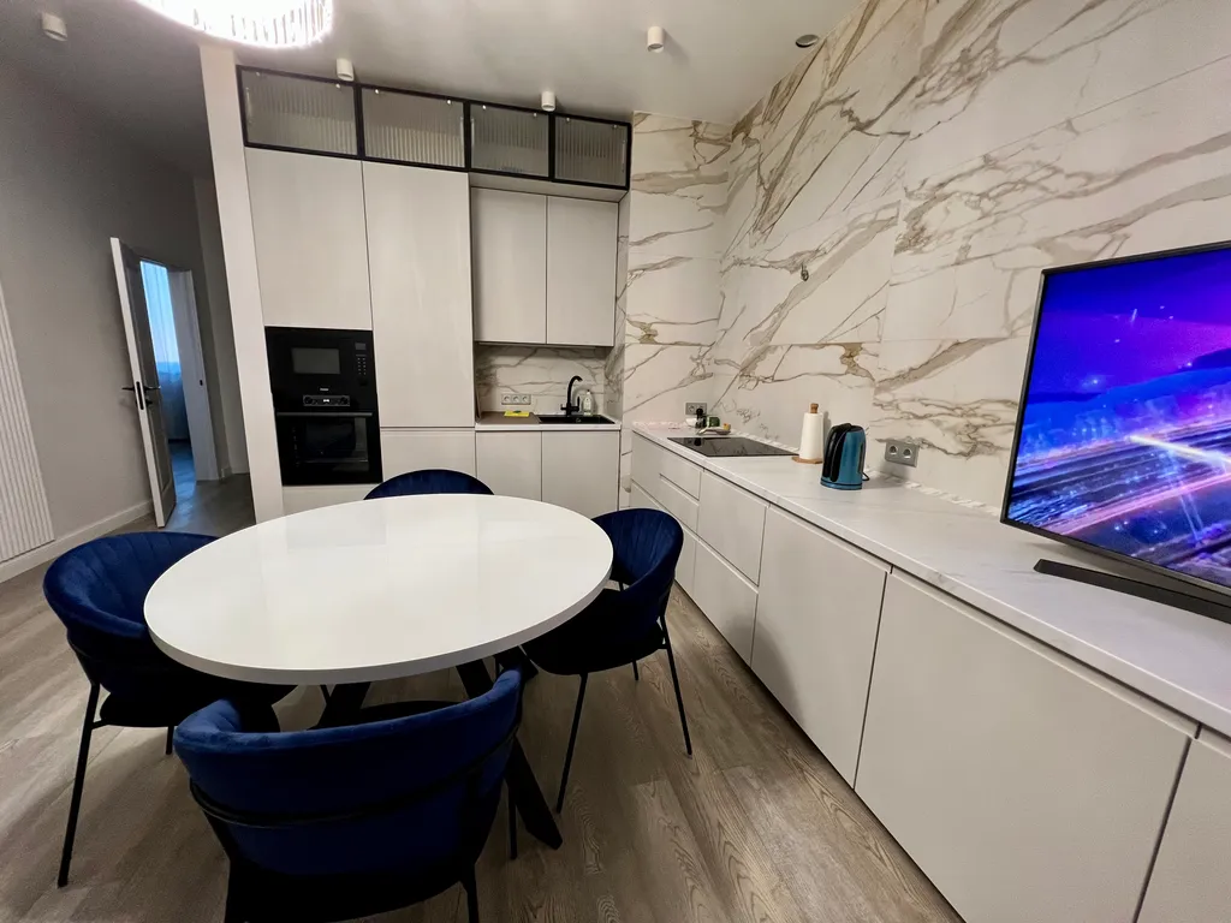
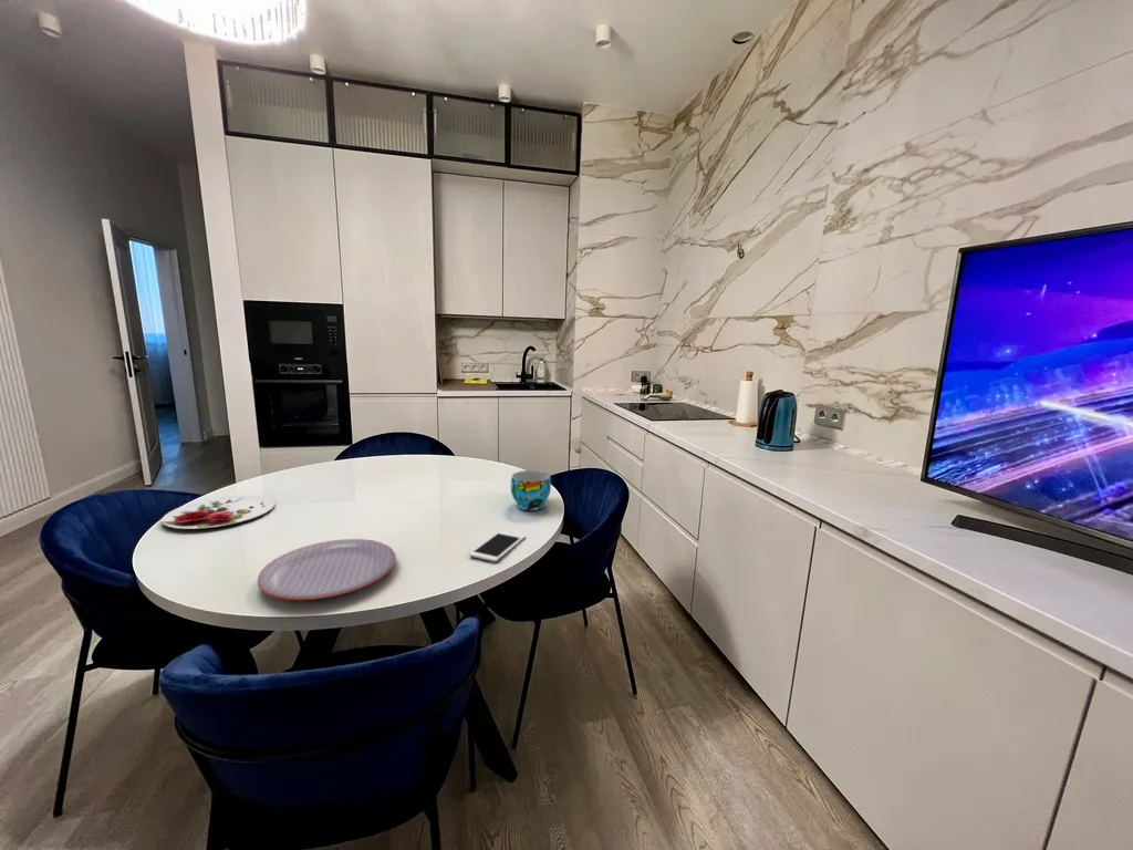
+ cup (530, 489)
+ plate (331, 569)
+ plate (221, 509)
+ cell phone (498, 545)
